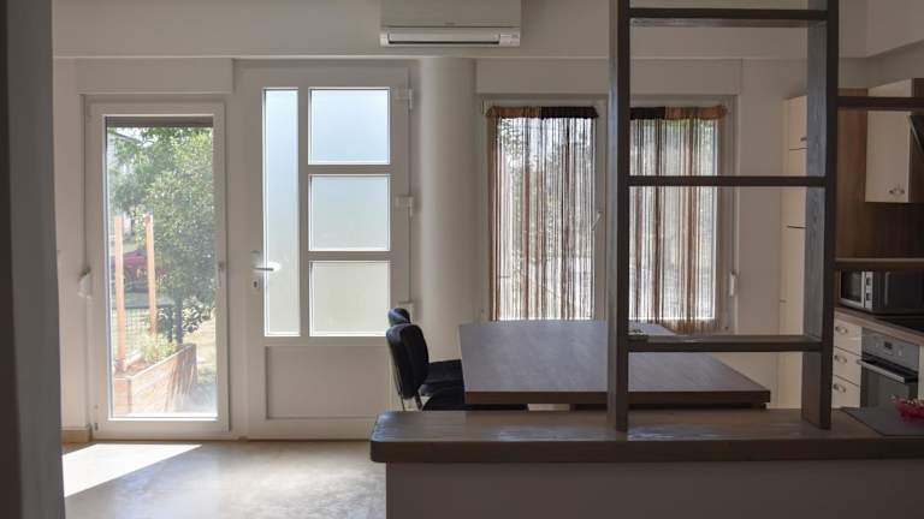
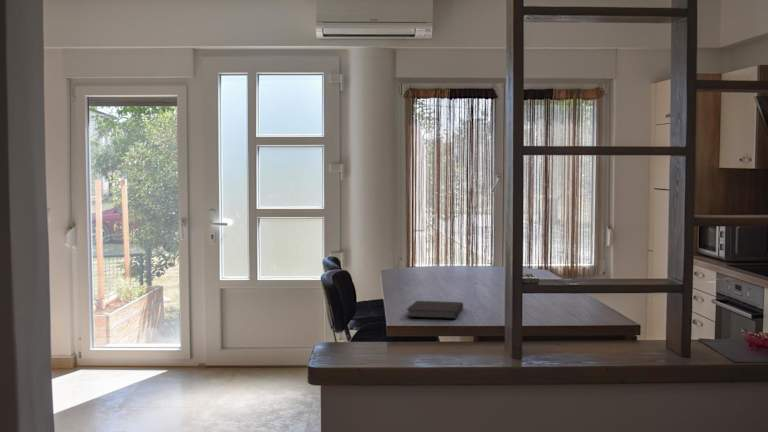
+ notebook (435, 309)
